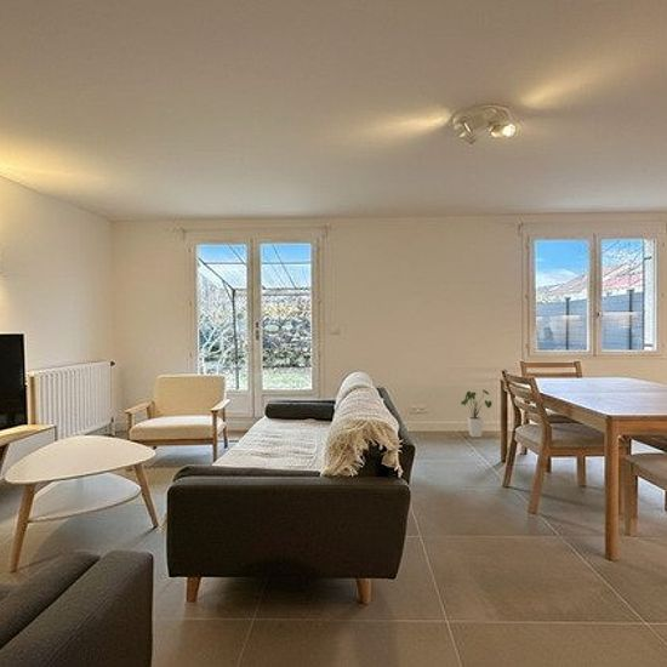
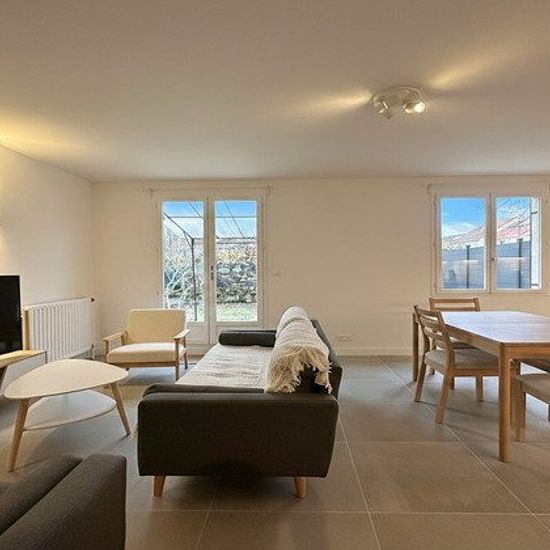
- house plant (478, 411)
